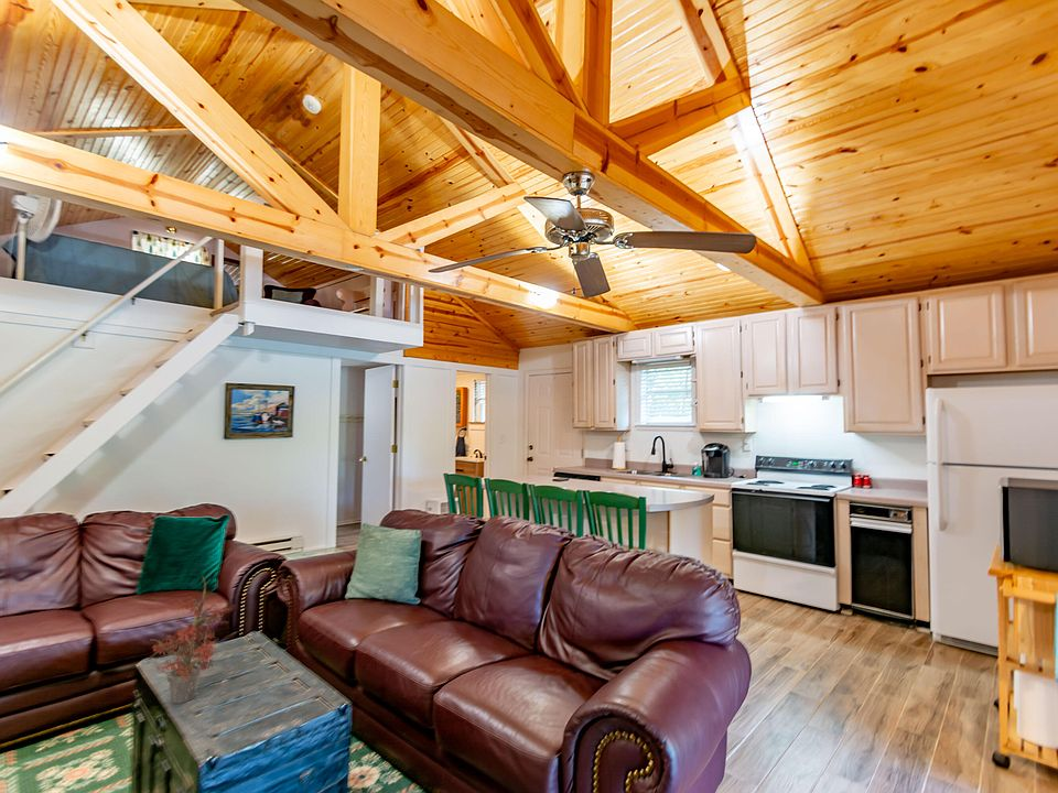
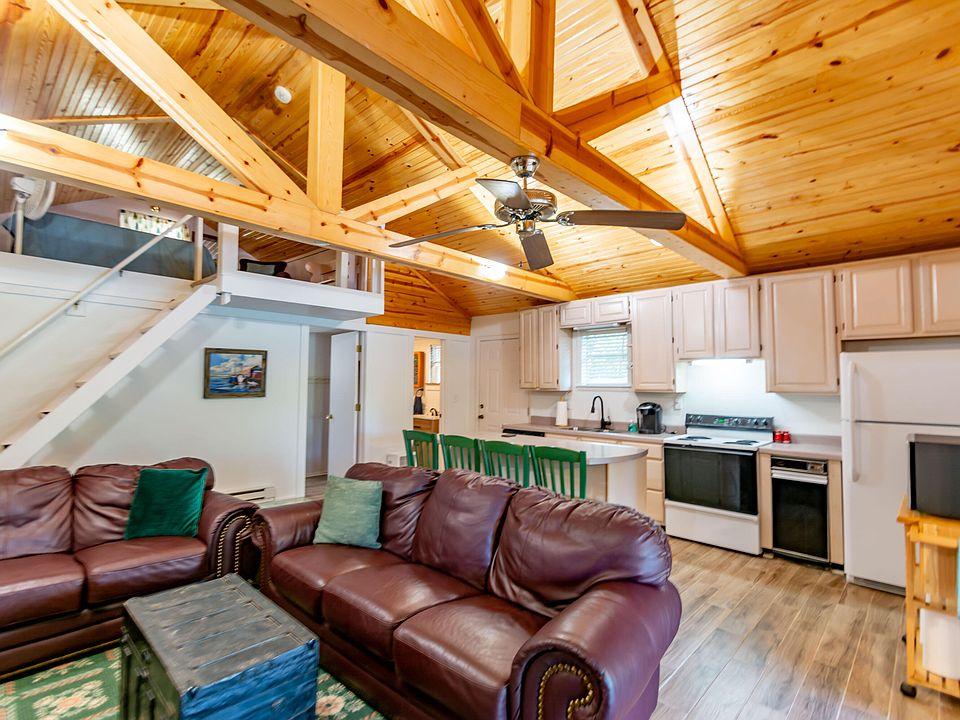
- potted plant (190, 637)
